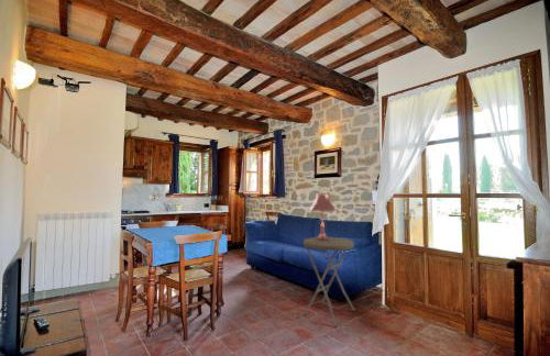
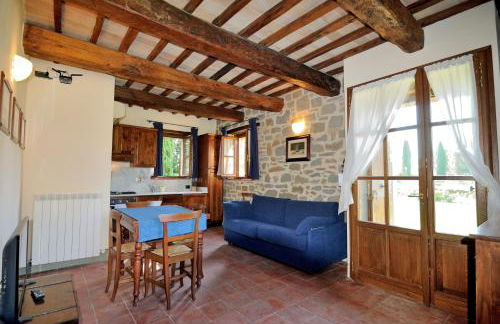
- table lamp (322, 215)
- side table (324, 276)
